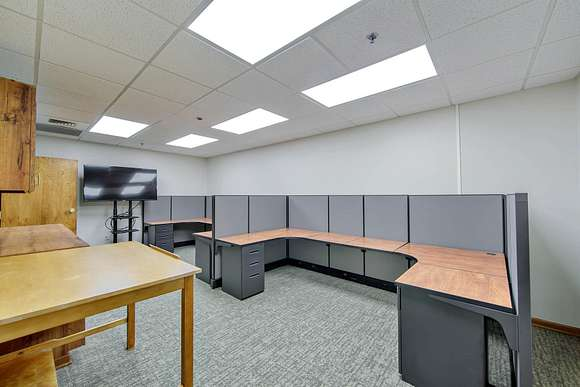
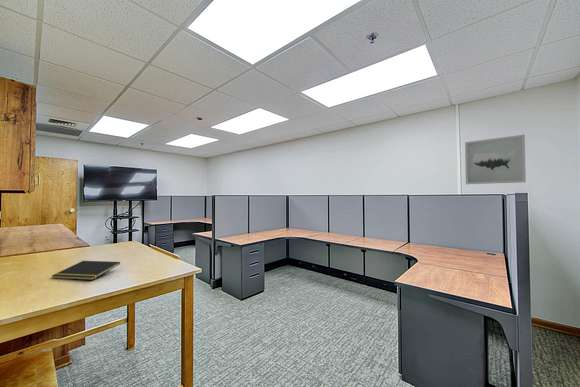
+ wall art (493, 161)
+ notepad (87, 269)
